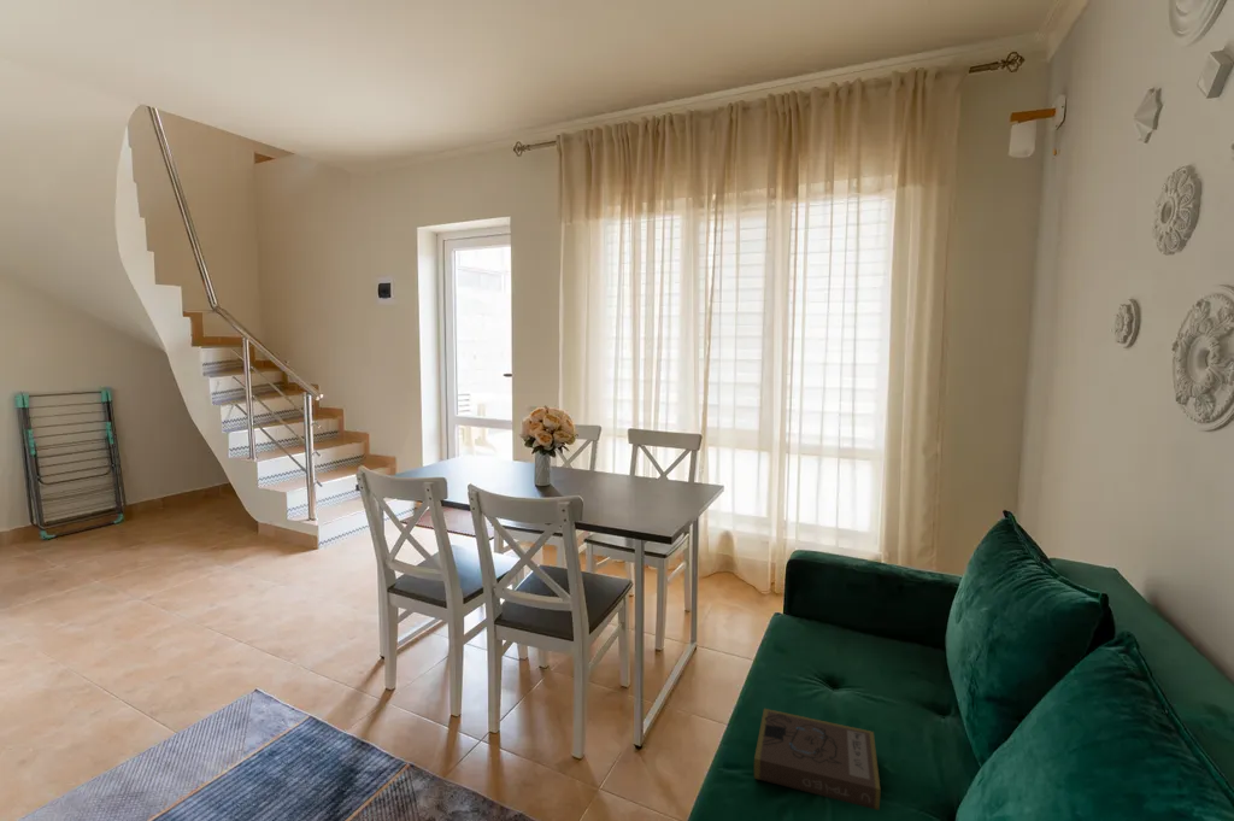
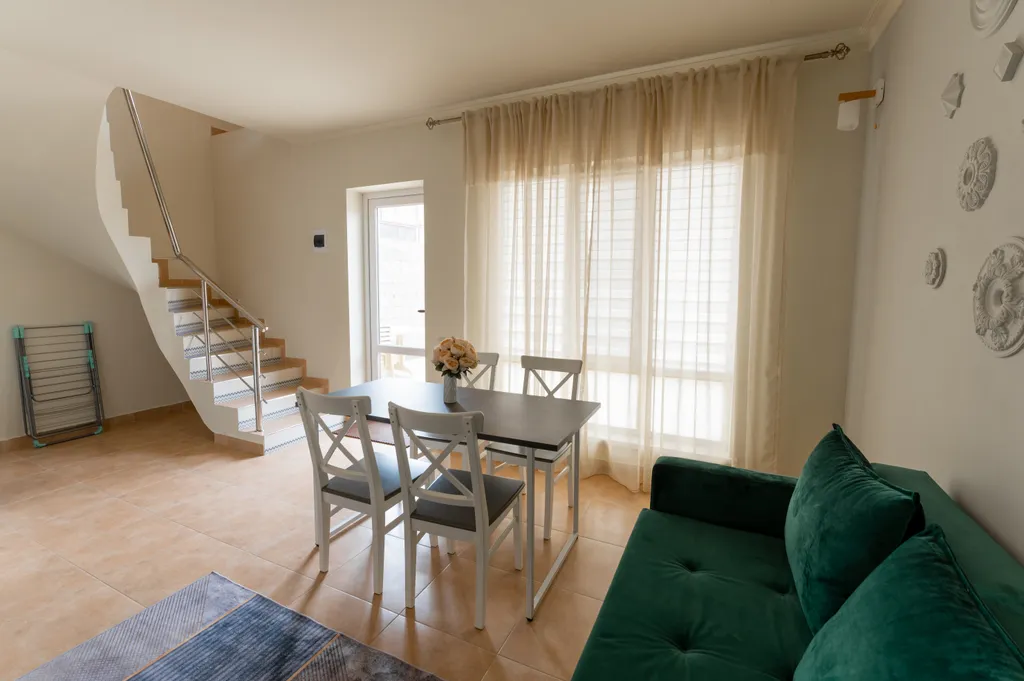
- book (815, 755)
